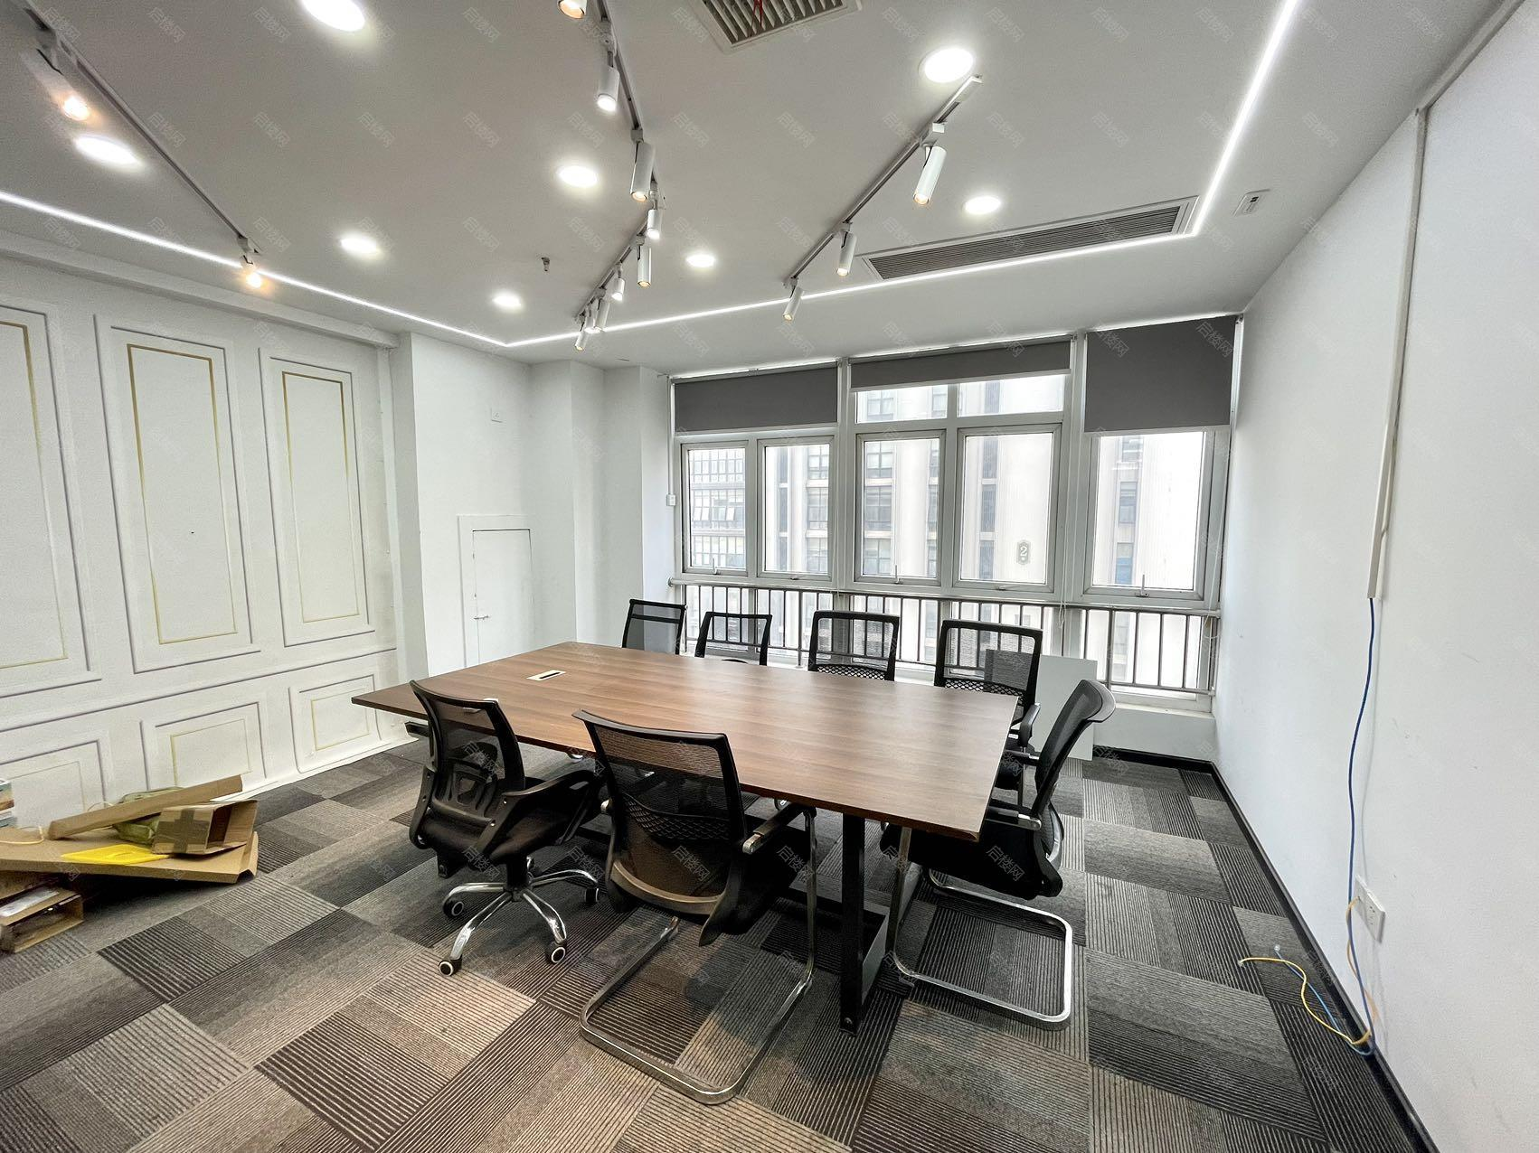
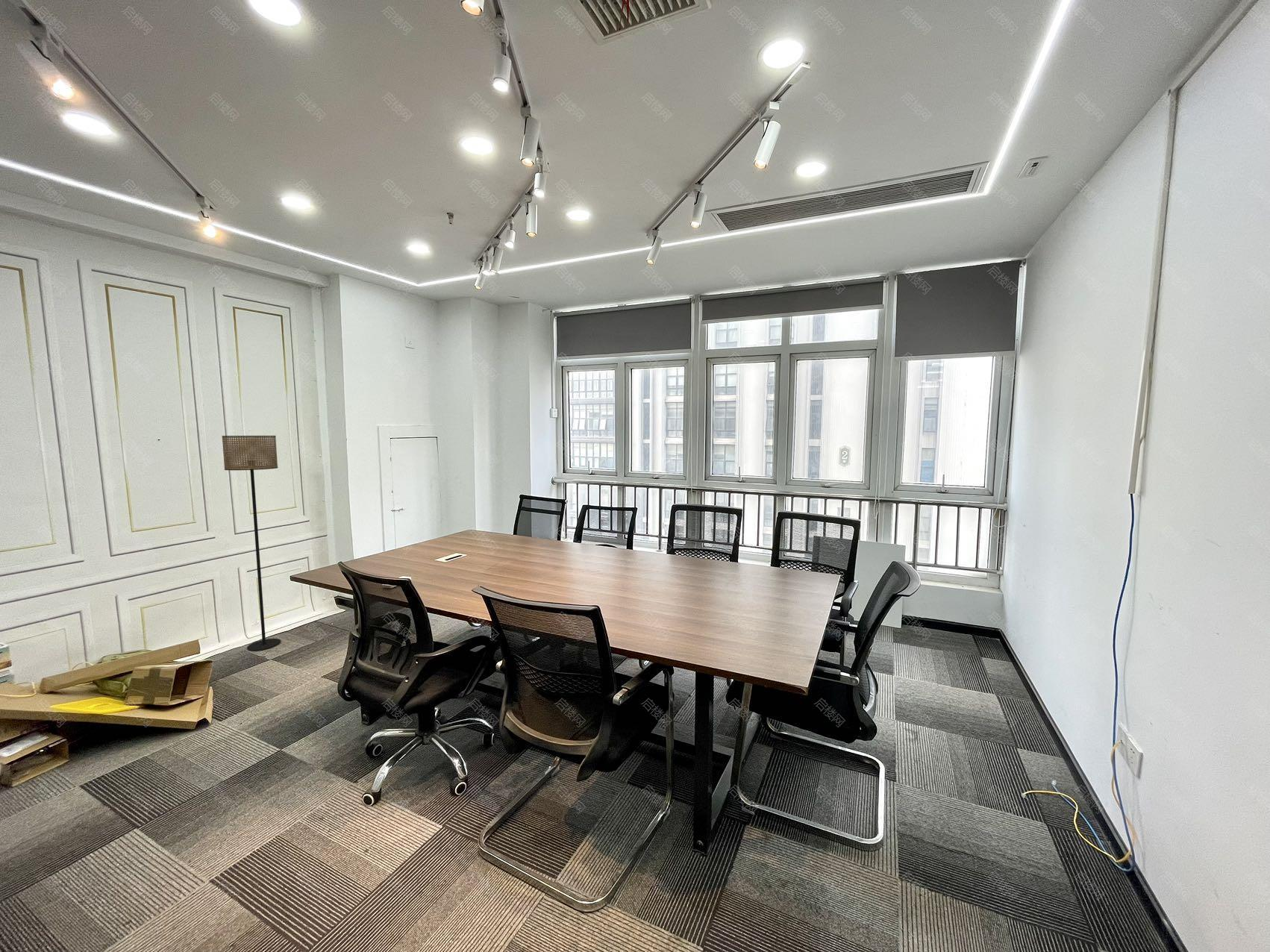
+ floor lamp (257, 542)
